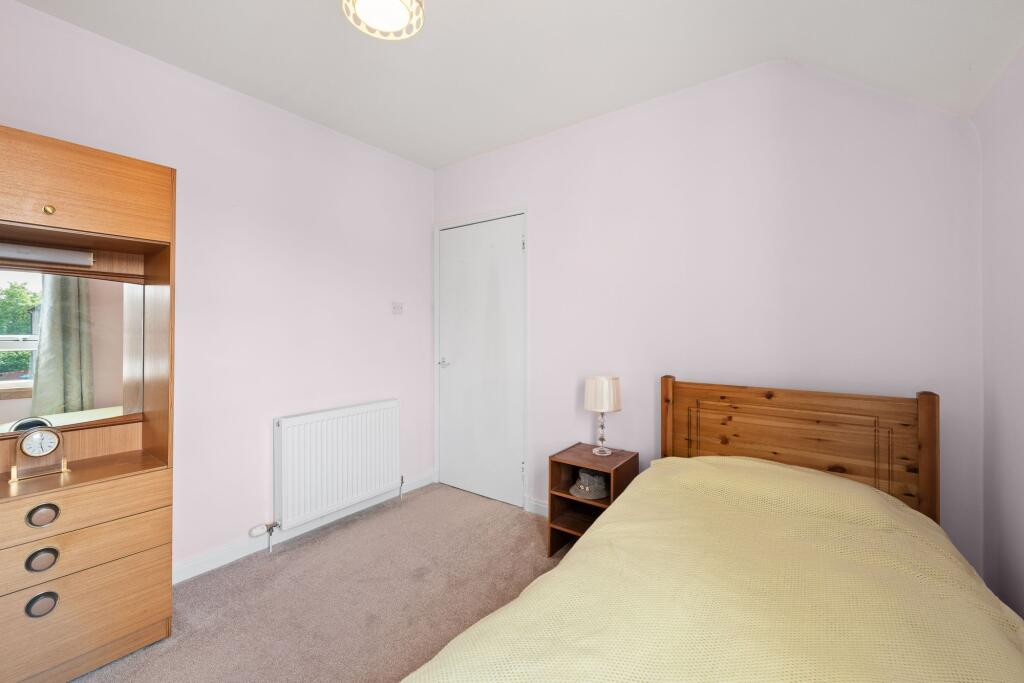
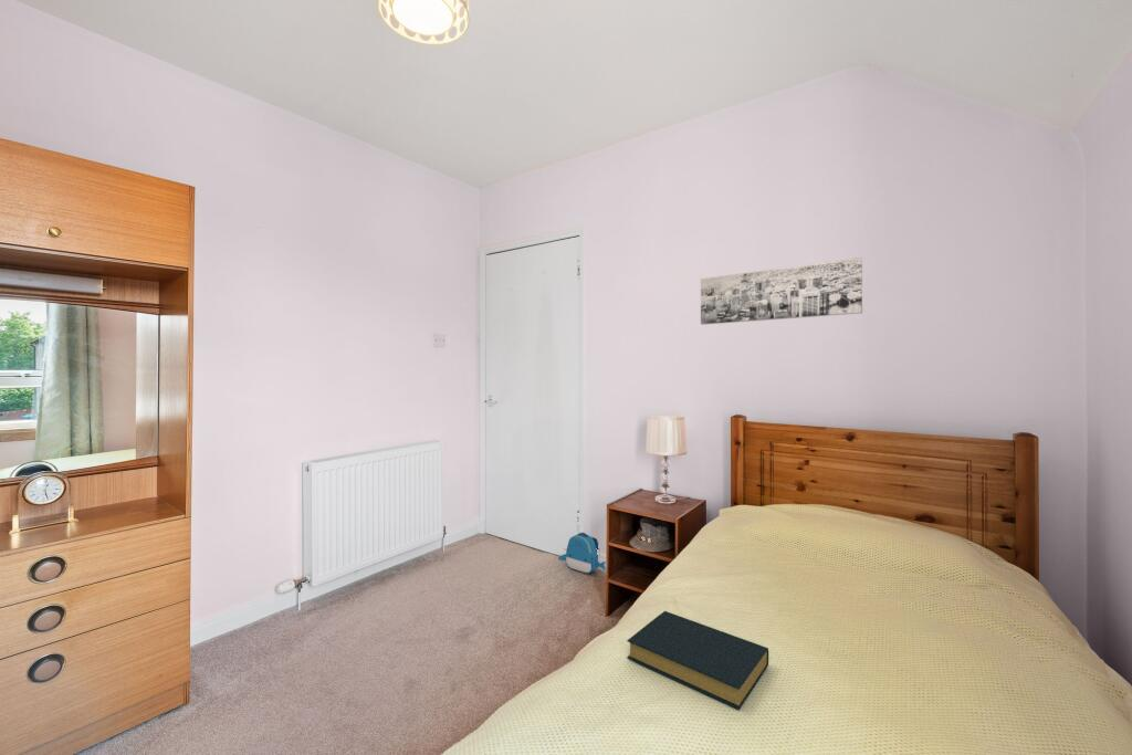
+ backpack (585, 550)
+ wall art (774, 294)
+ hardback book (696, 652)
